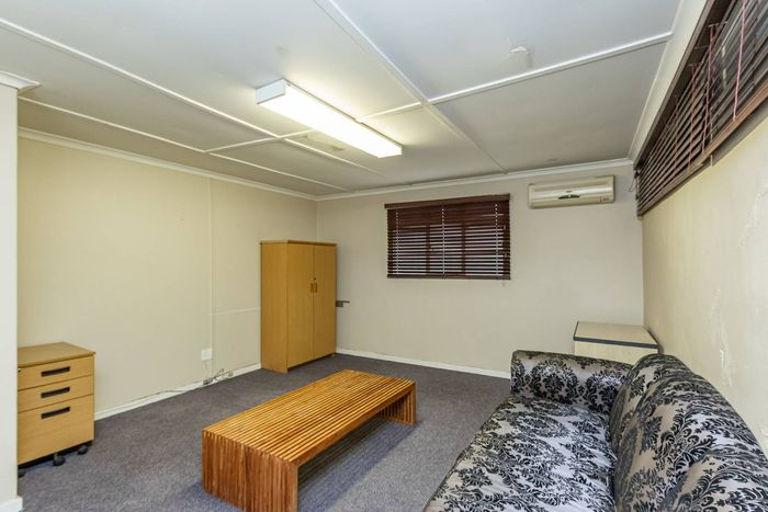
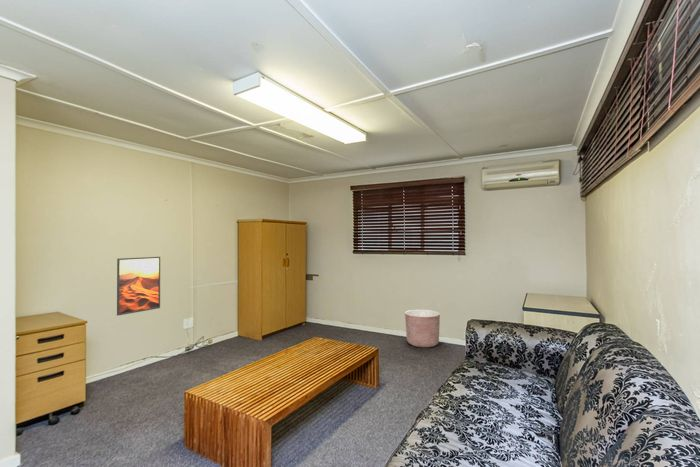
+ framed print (139, 284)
+ planter (422, 328)
